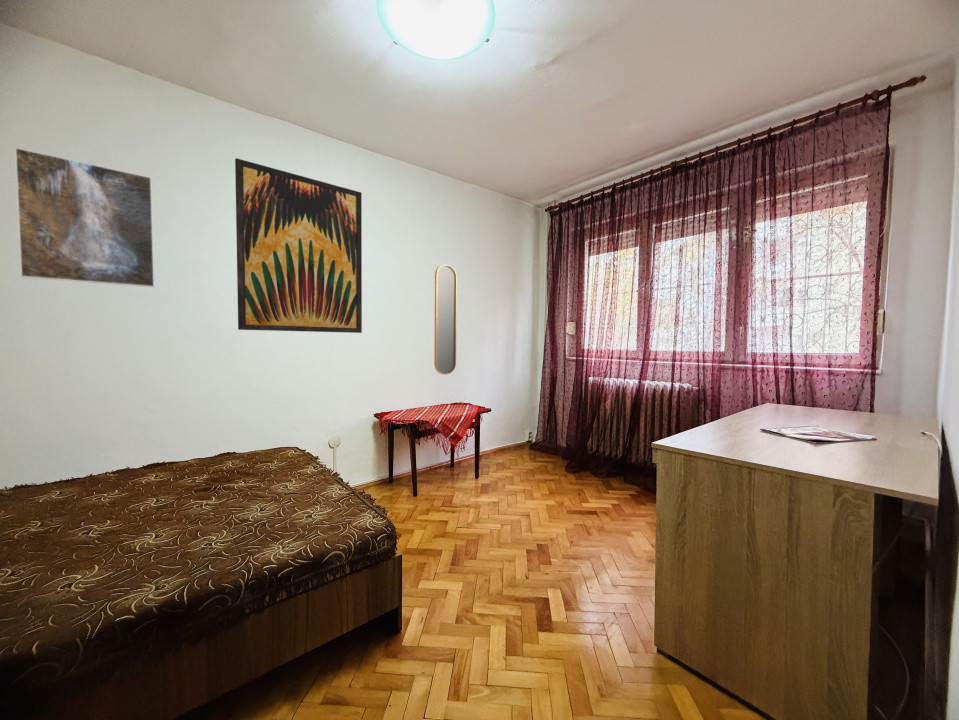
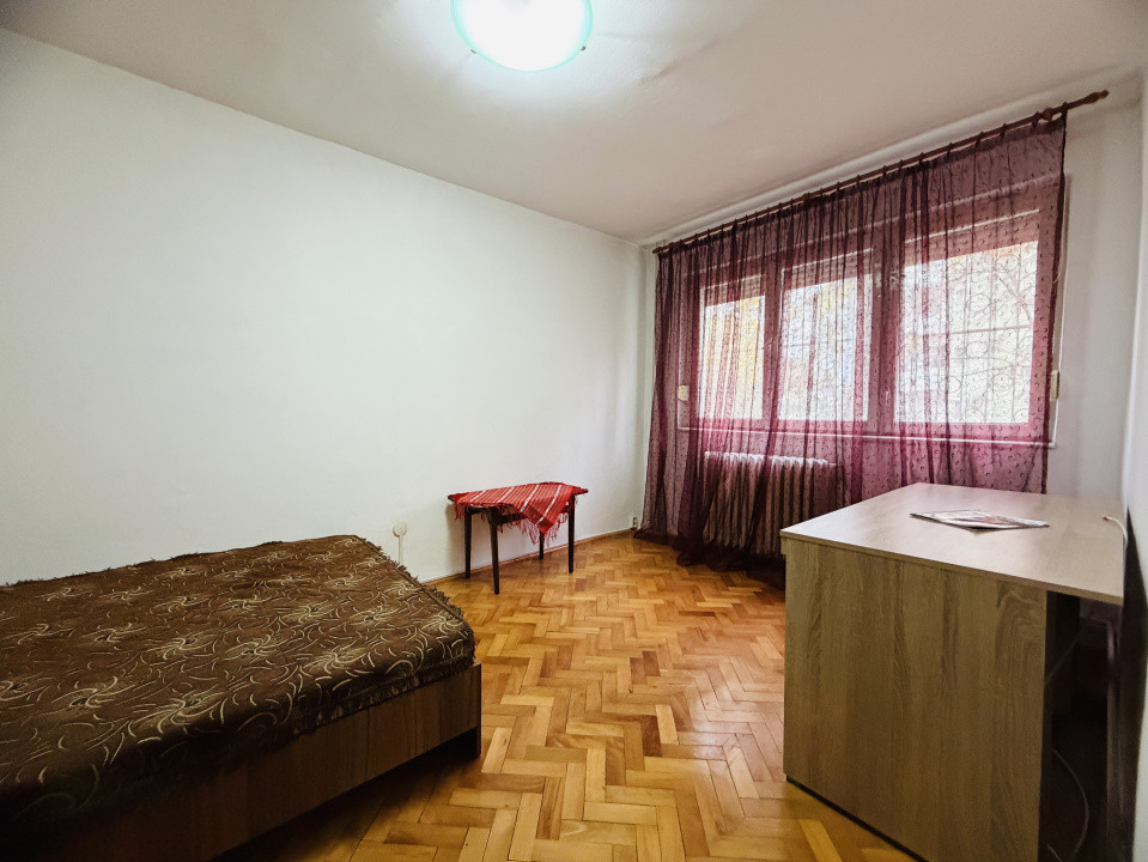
- home mirror (445, 320)
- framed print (91, 223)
- wall art (305, 255)
